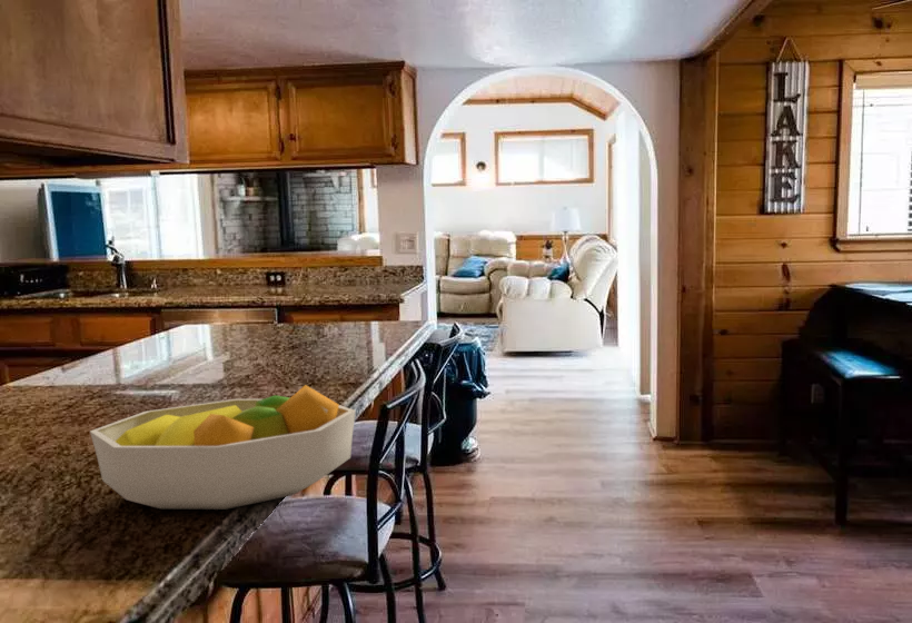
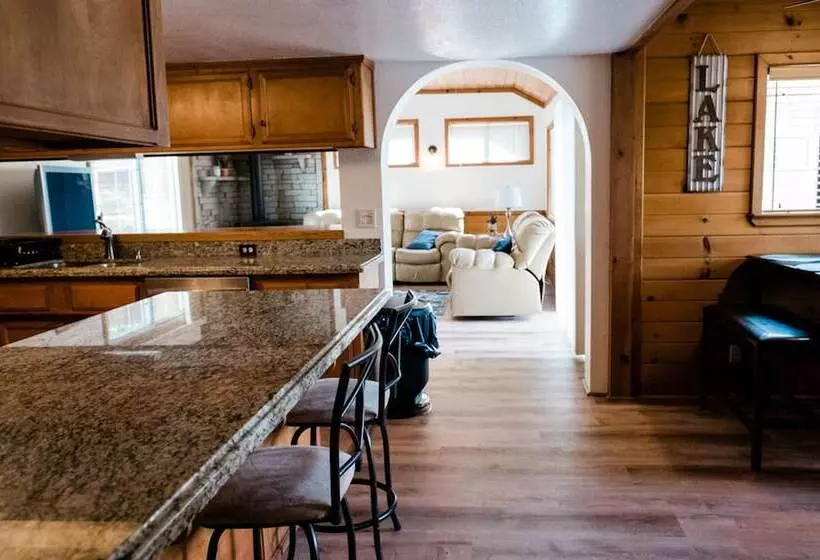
- fruit bowl (228, 437)
